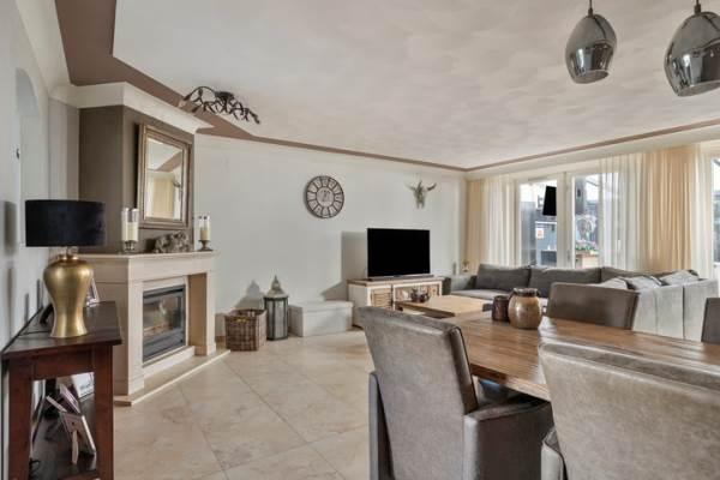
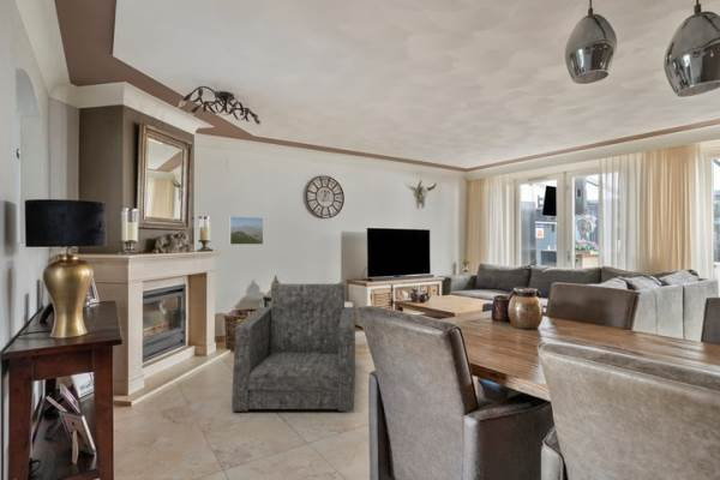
+ armchair (301, 338)
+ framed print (246, 230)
